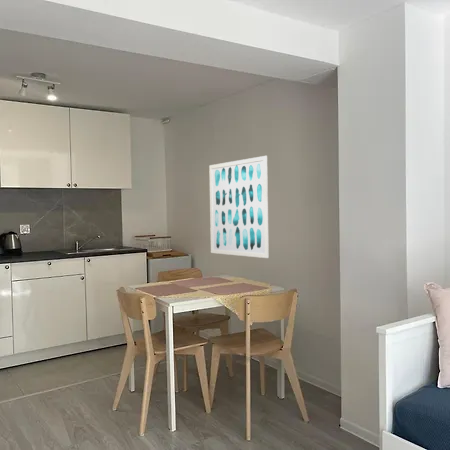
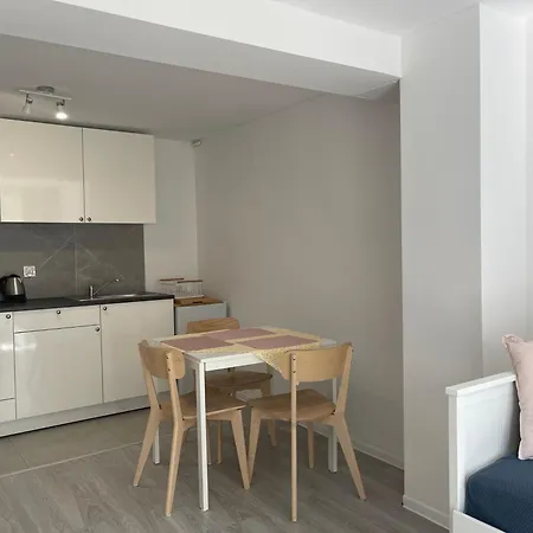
- wall art (236, 208)
